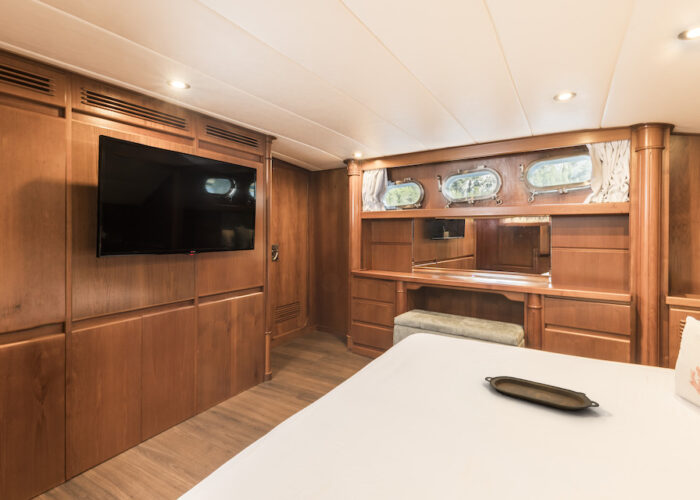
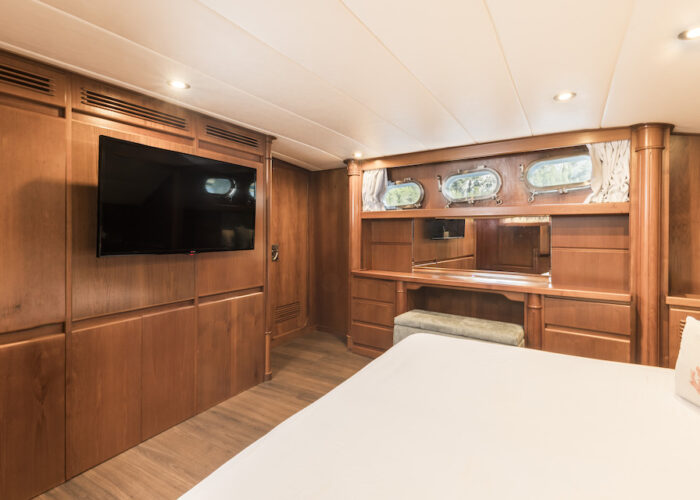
- serving tray (536, 392)
